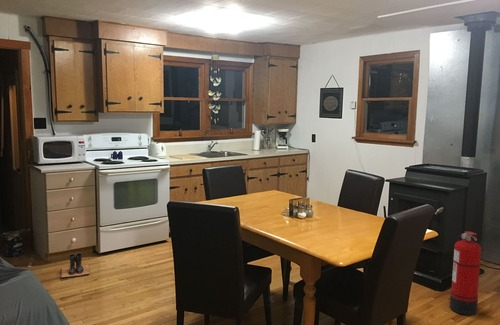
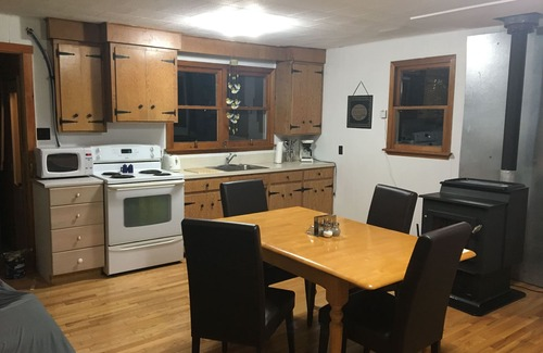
- fire extinguisher (464, 269)
- boots (74, 263)
